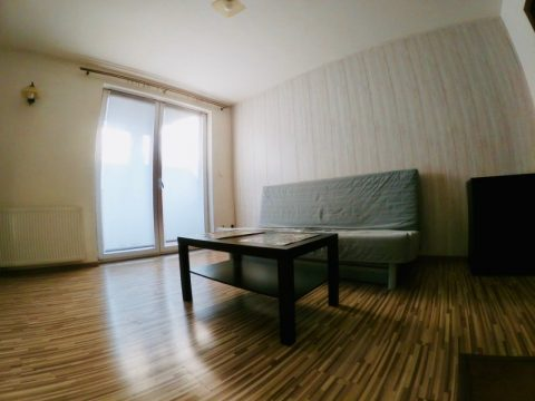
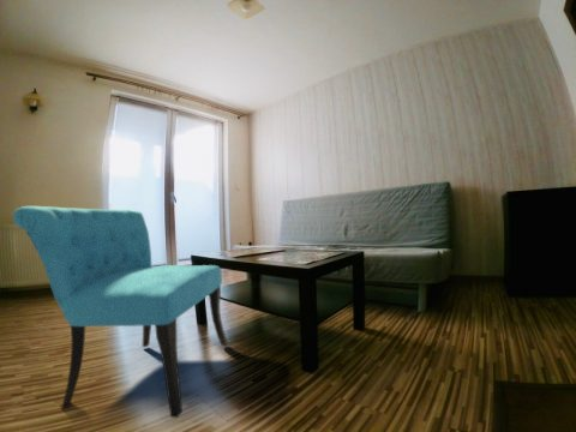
+ chair (140, 288)
